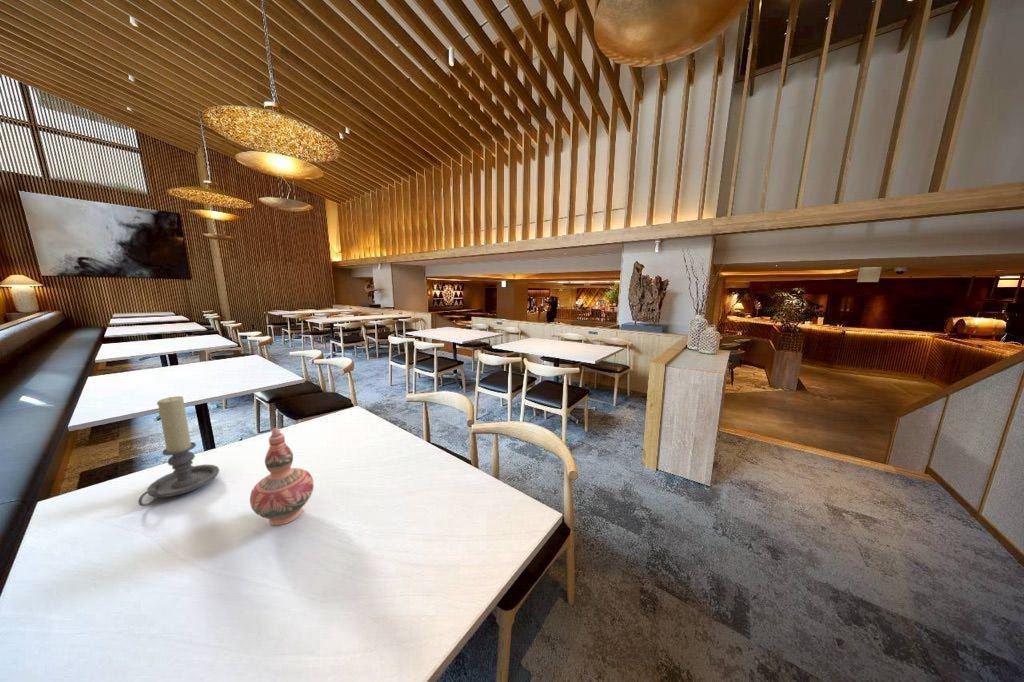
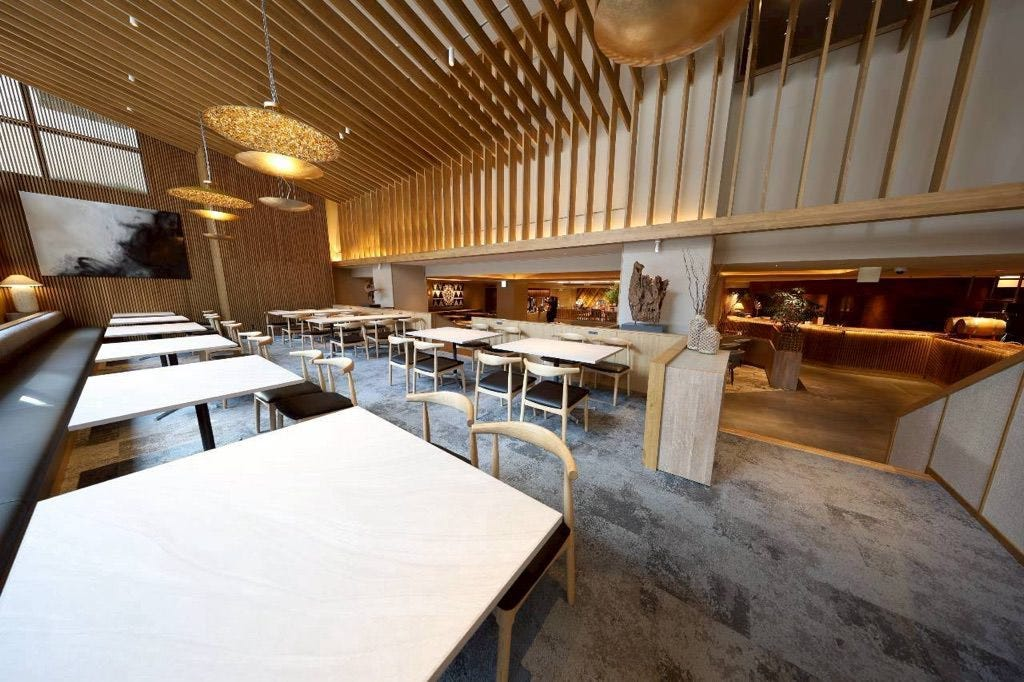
- candle holder (172, 445)
- decorative vase (280, 472)
